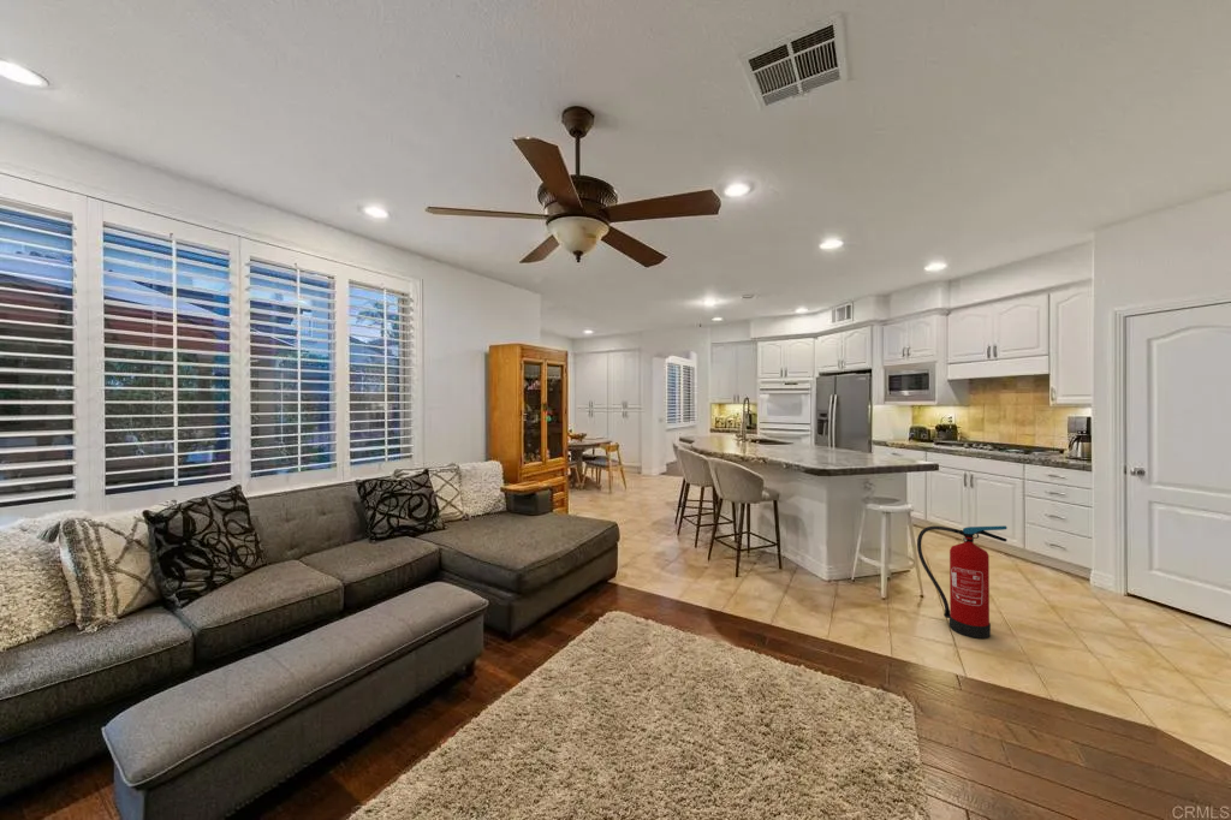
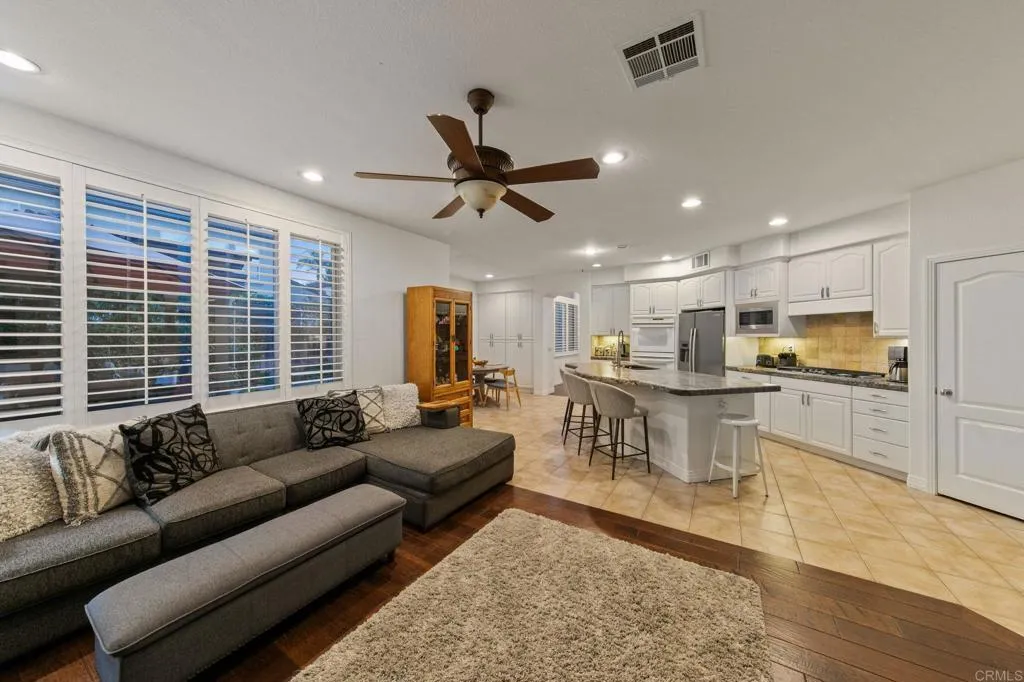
- fire extinguisher (958, 571)
